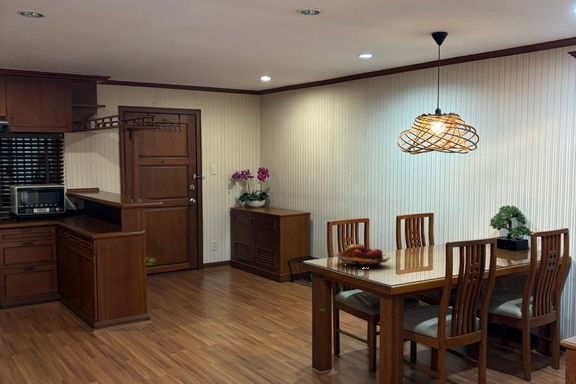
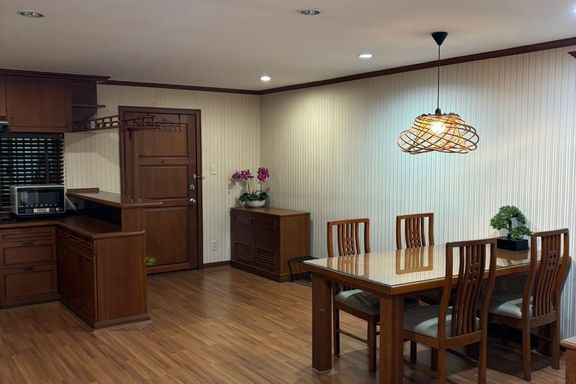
- fruit basket (361, 255)
